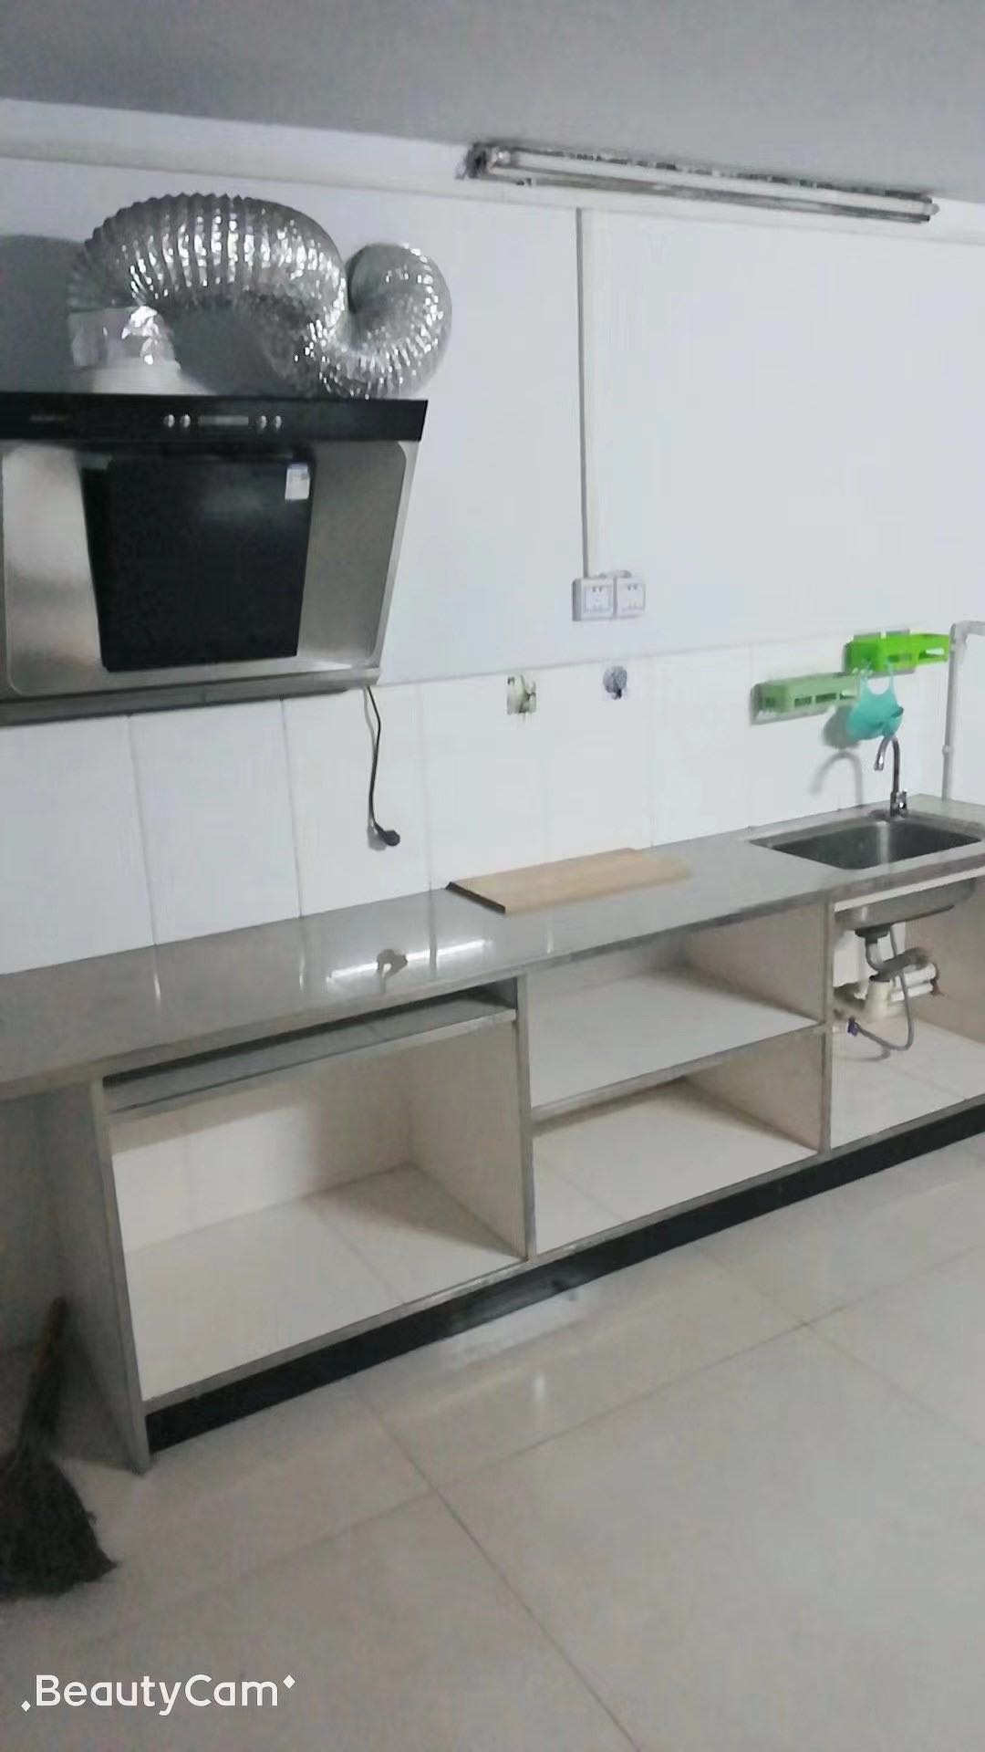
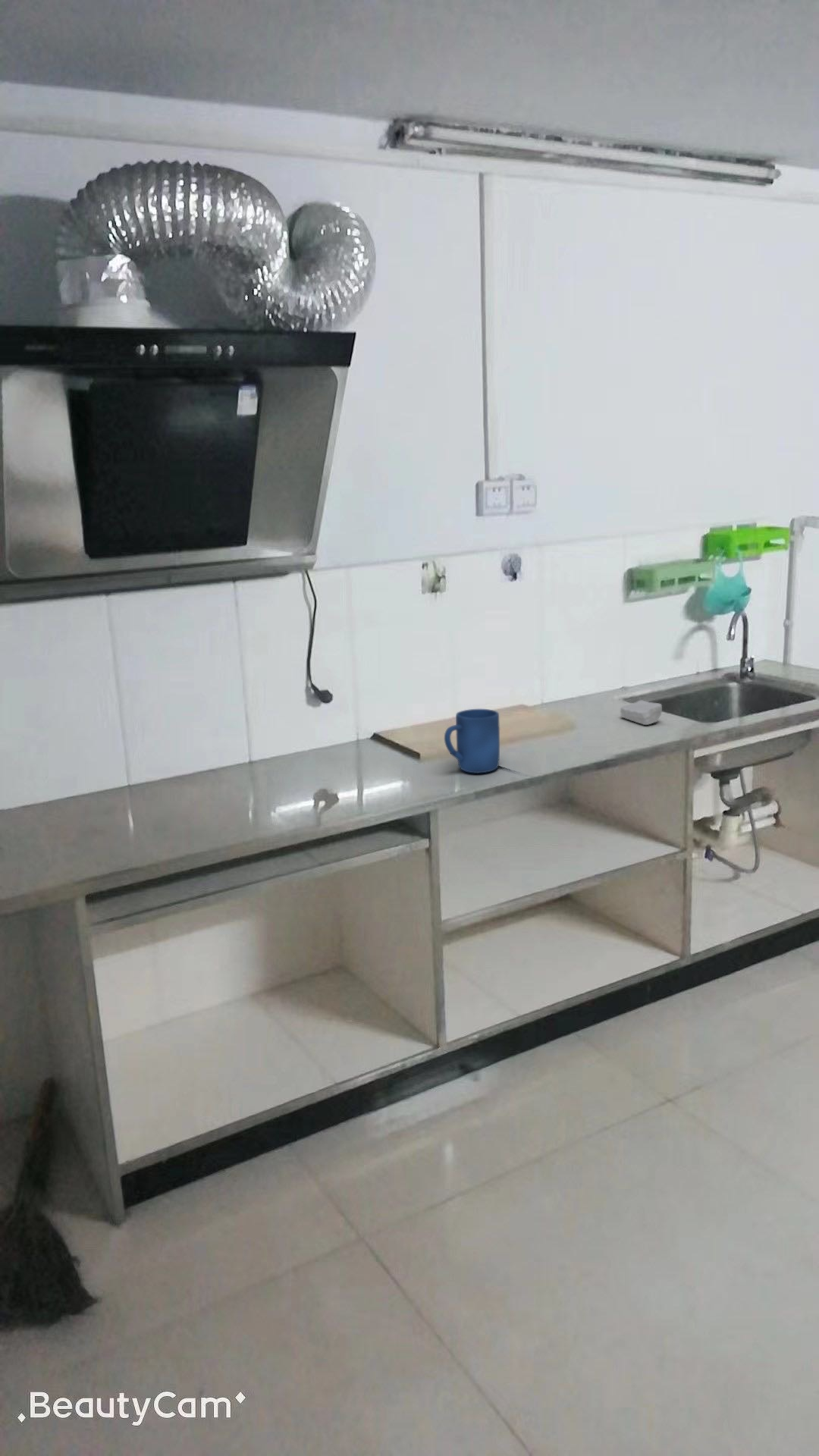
+ mug (470, 742)
+ soap bar (641, 711)
